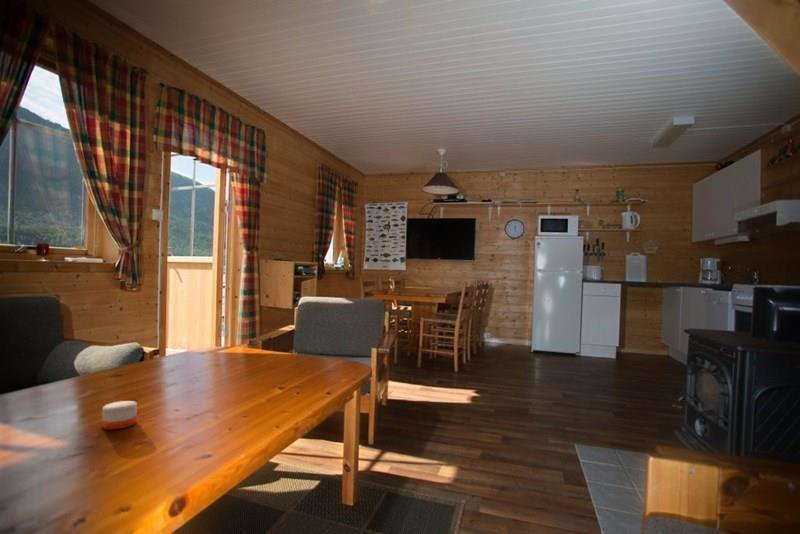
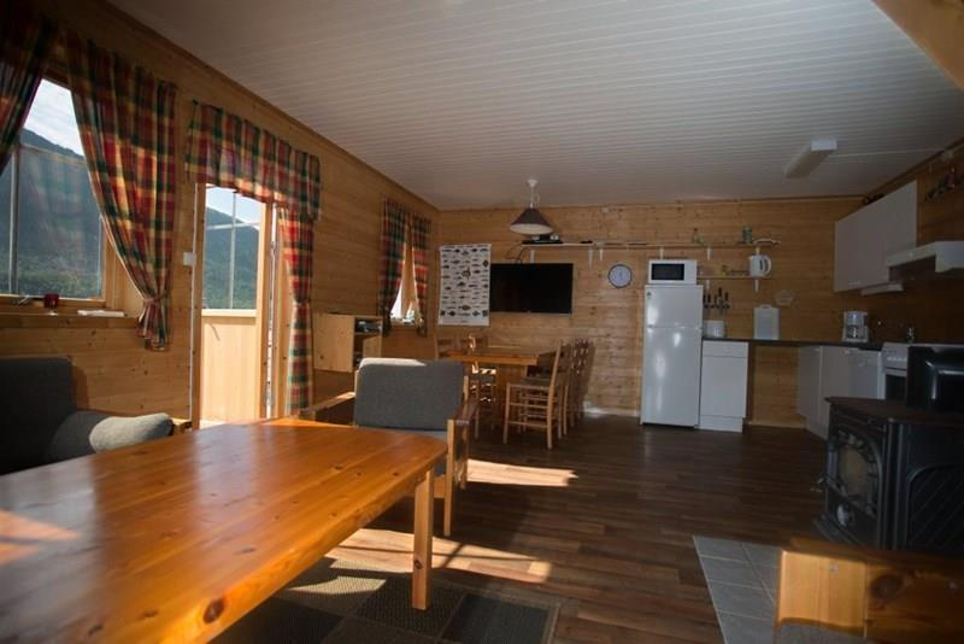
- candle (120, 404)
